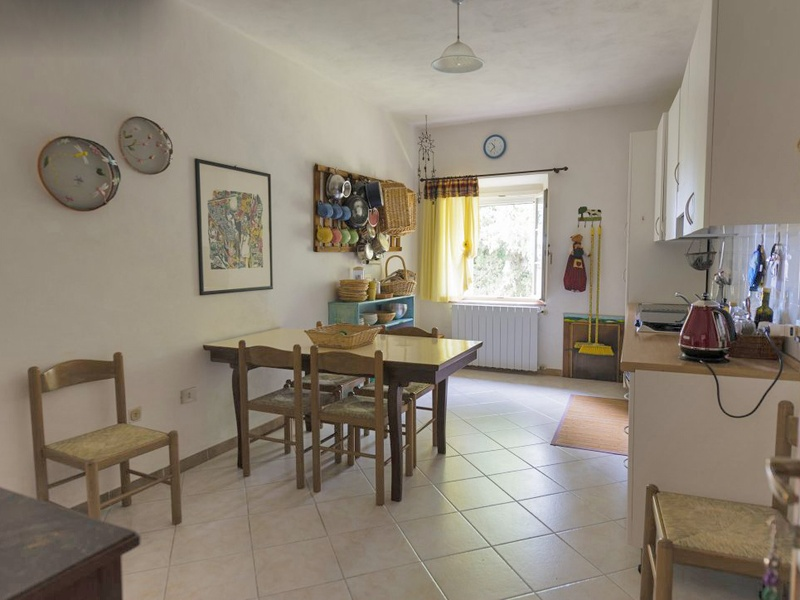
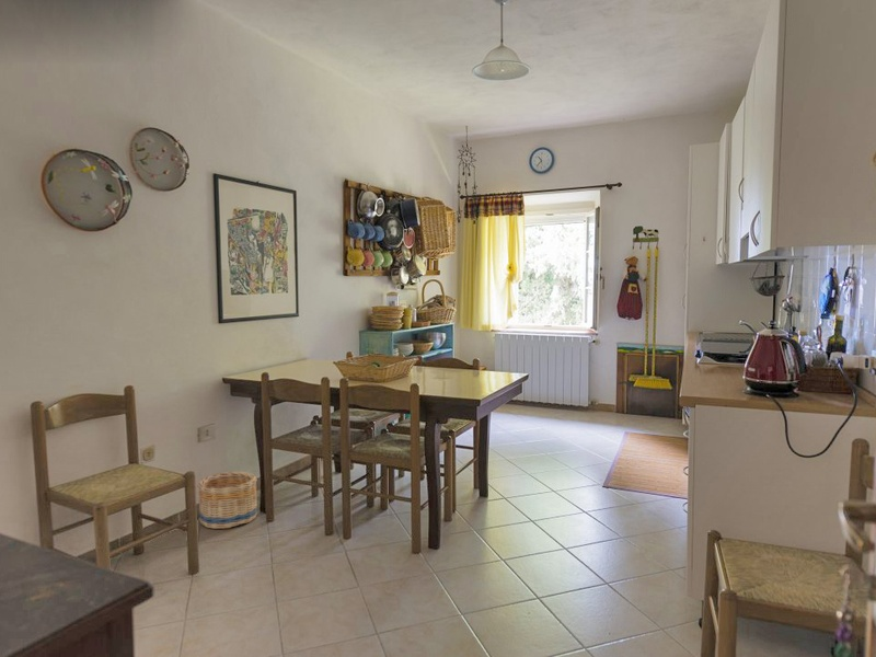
+ basket (228, 498)
